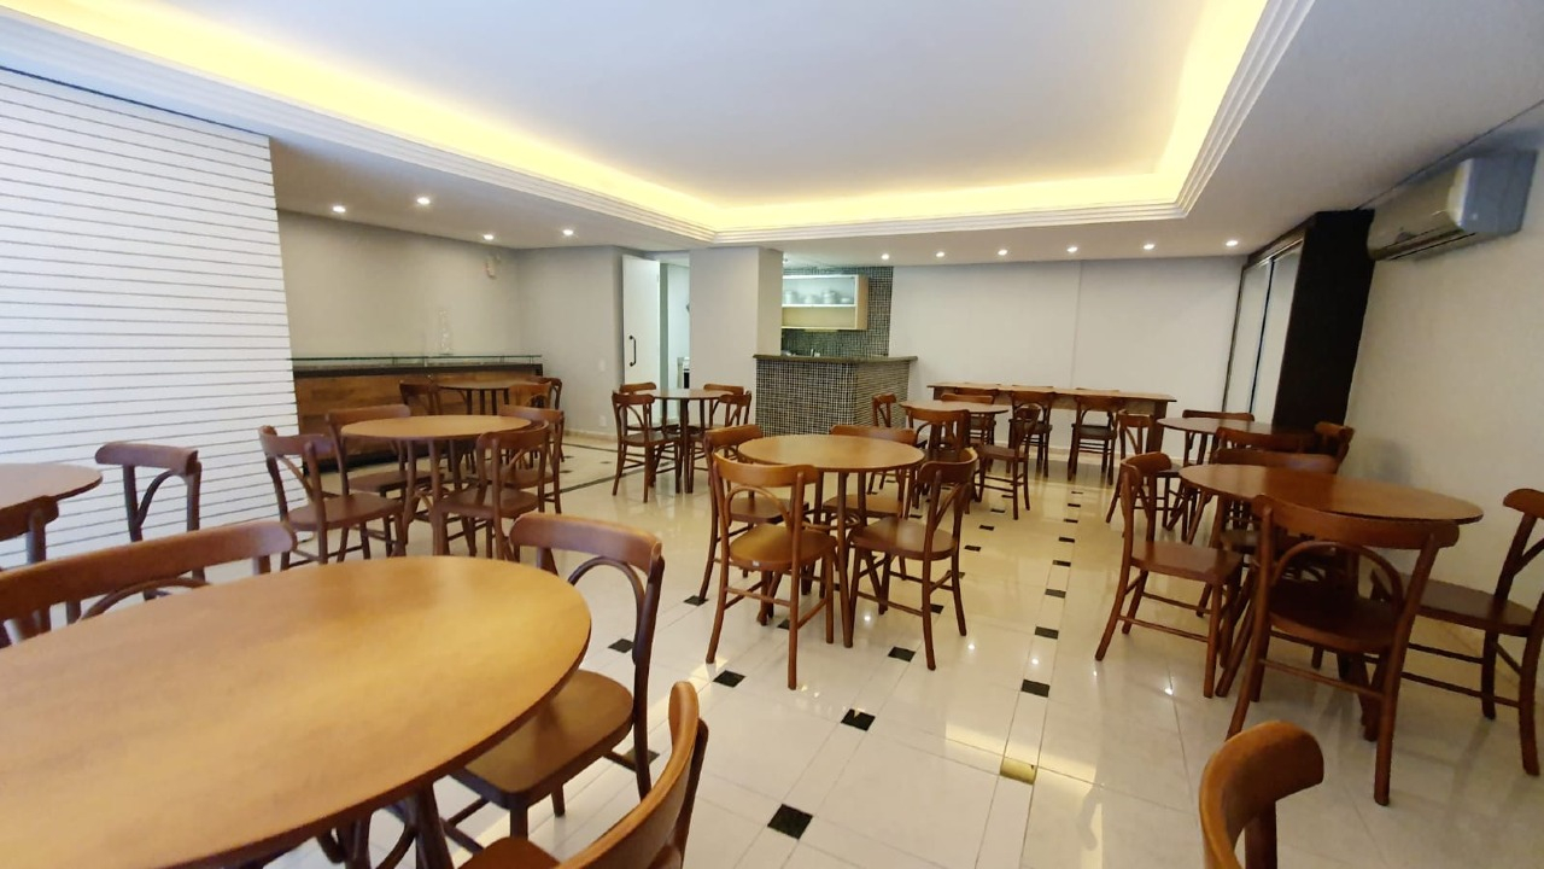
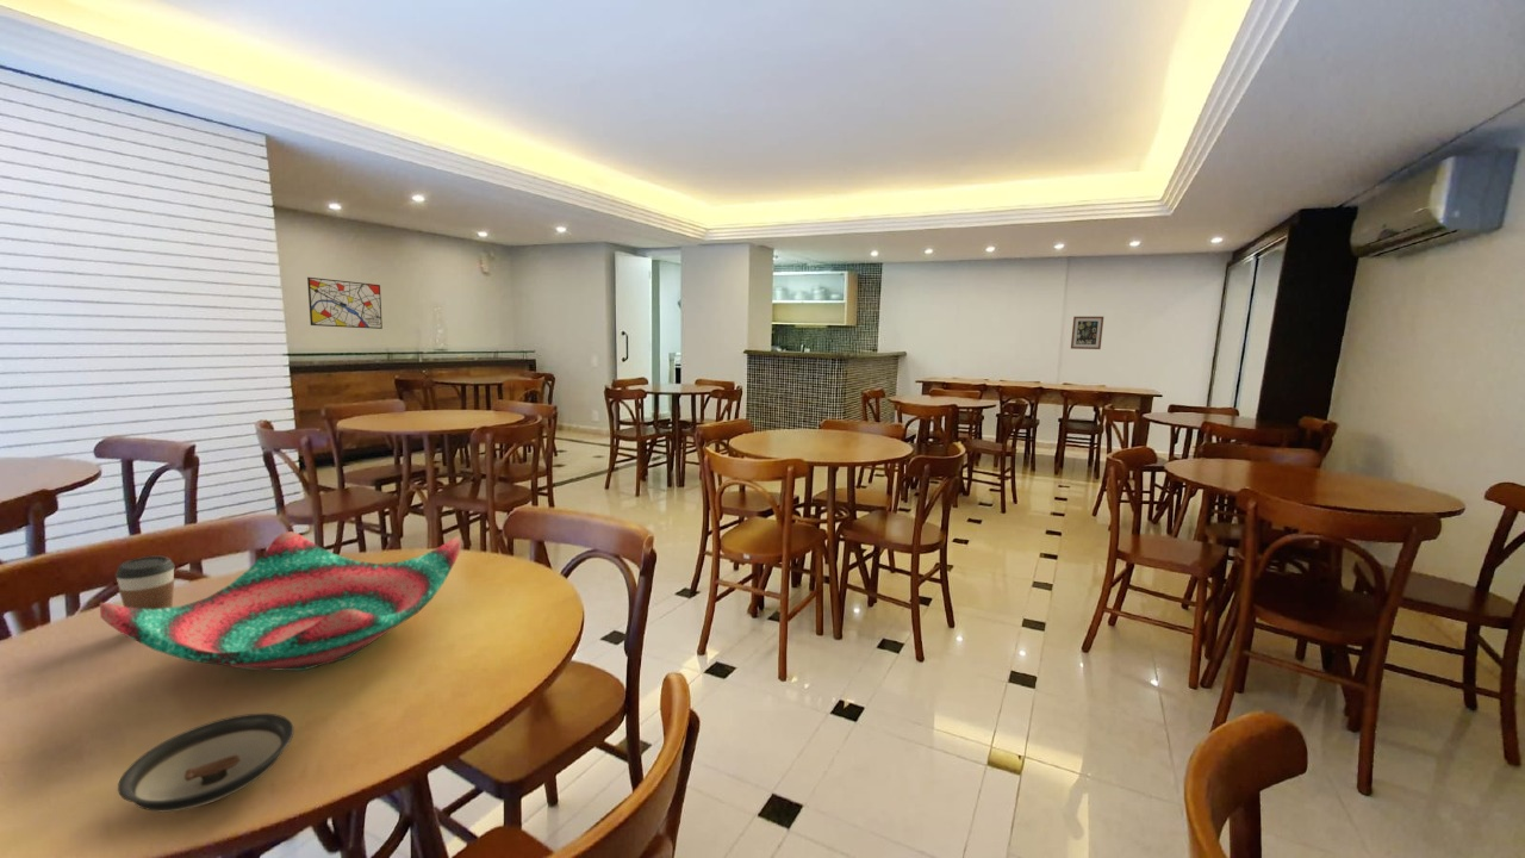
+ coffee cup (148, 593)
+ saucer (213, 766)
+ wall art (347, 304)
+ decorative bowl (312, 604)
+ wall art (1087, 332)
